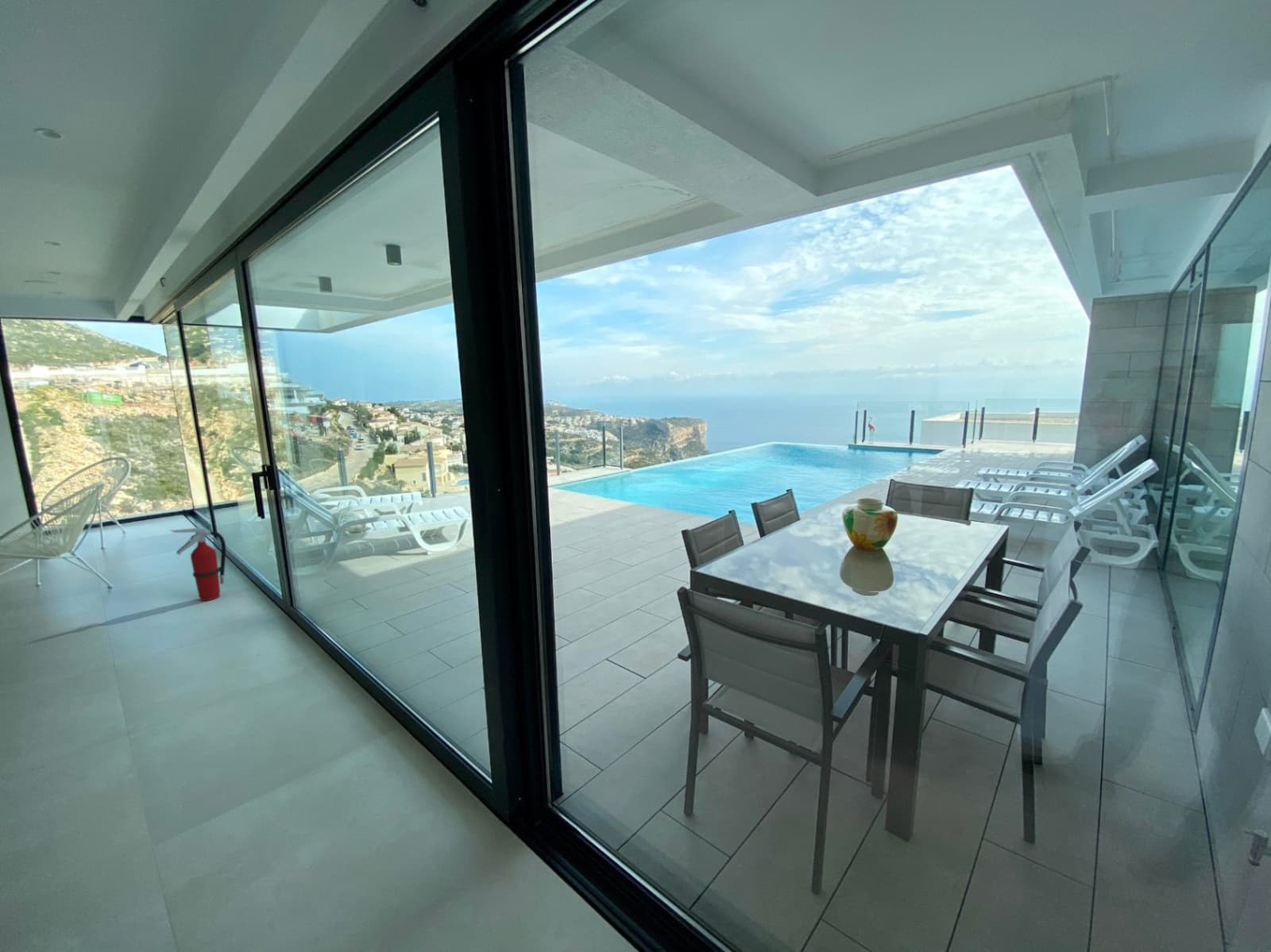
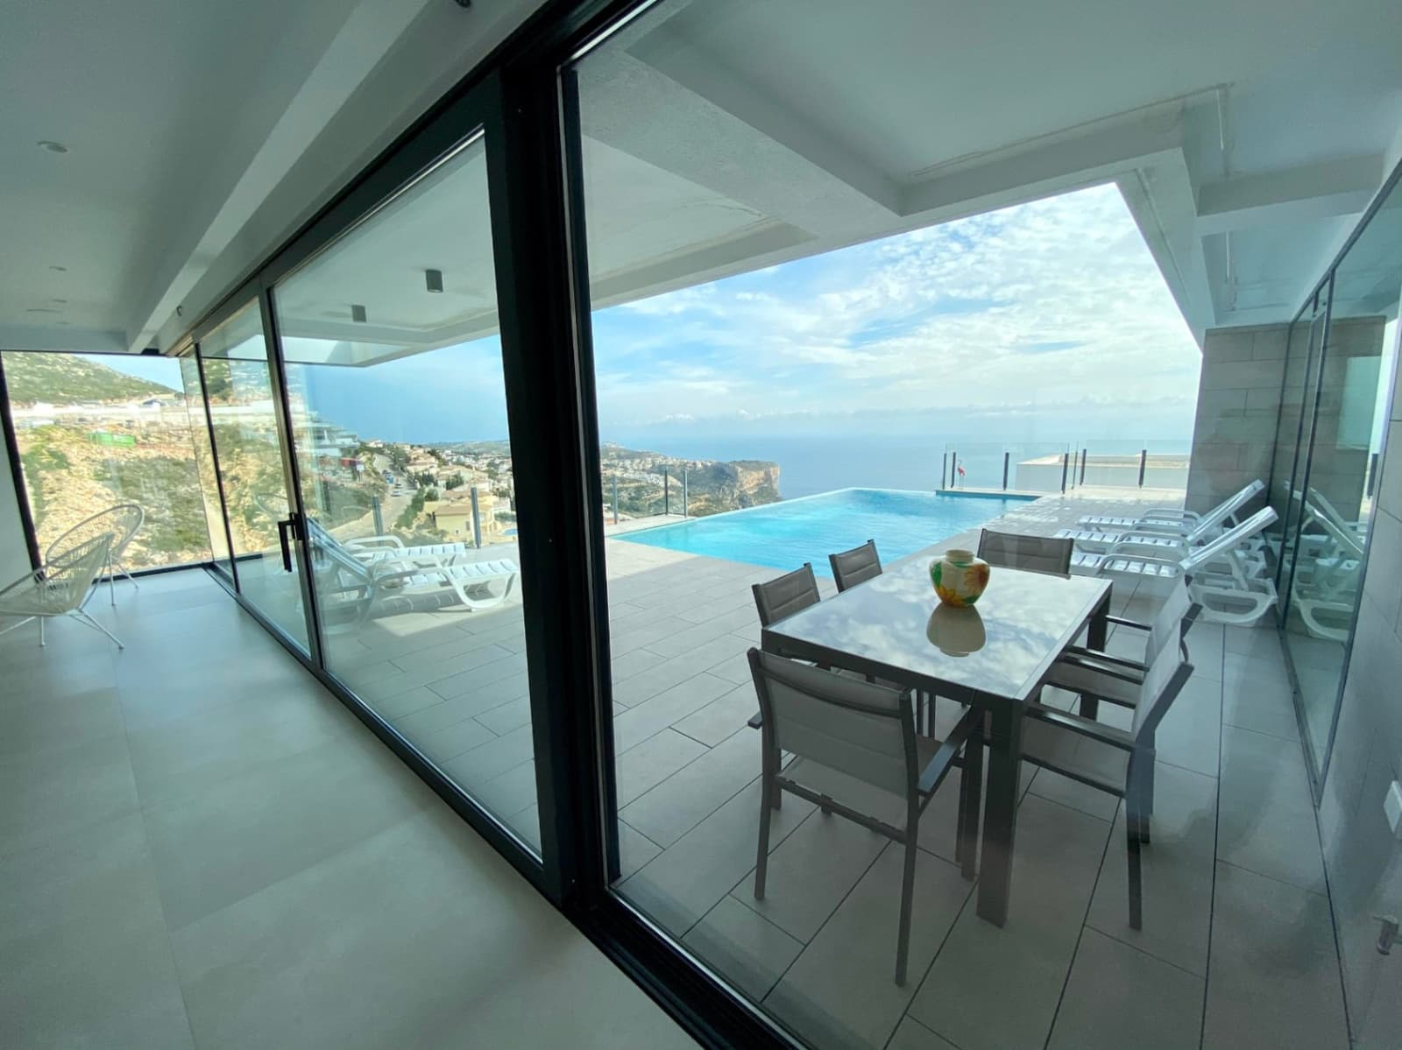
- fire extinguisher (203, 562)
